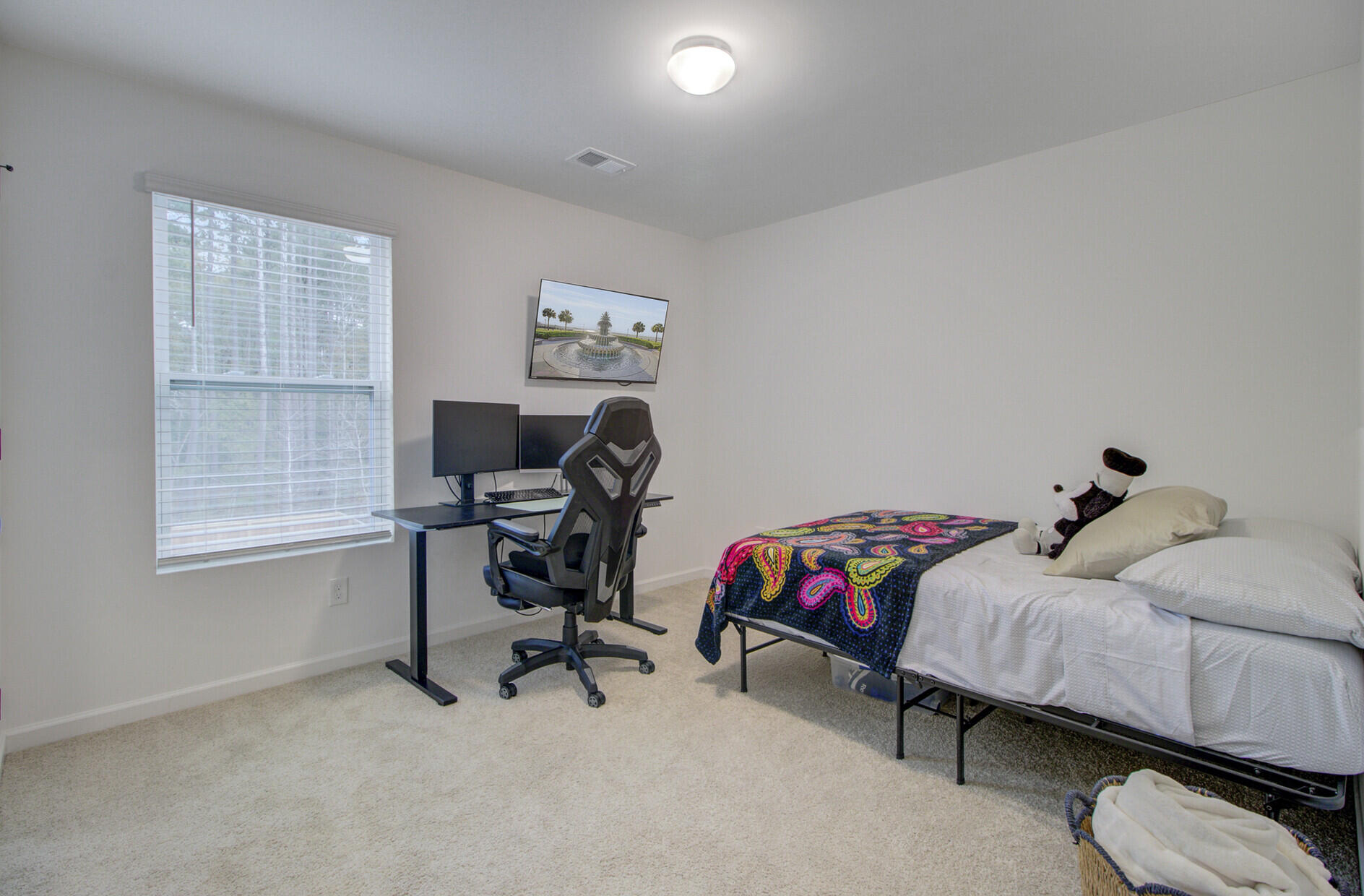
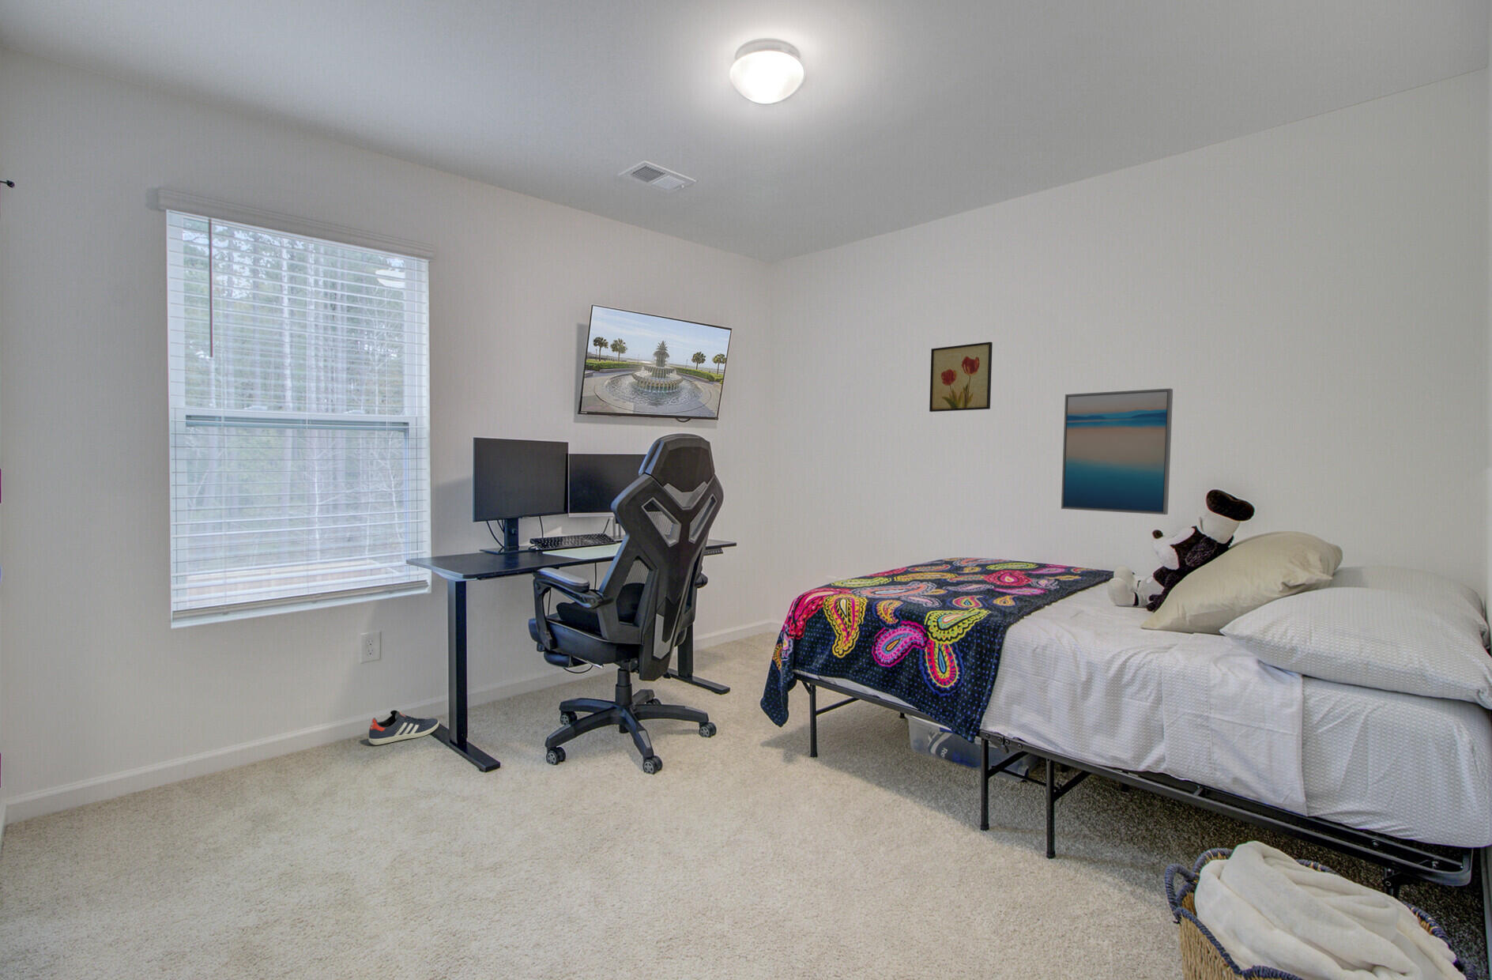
+ wall art (960, 377)
+ wall art (1115, 452)
+ sneaker (405, 722)
